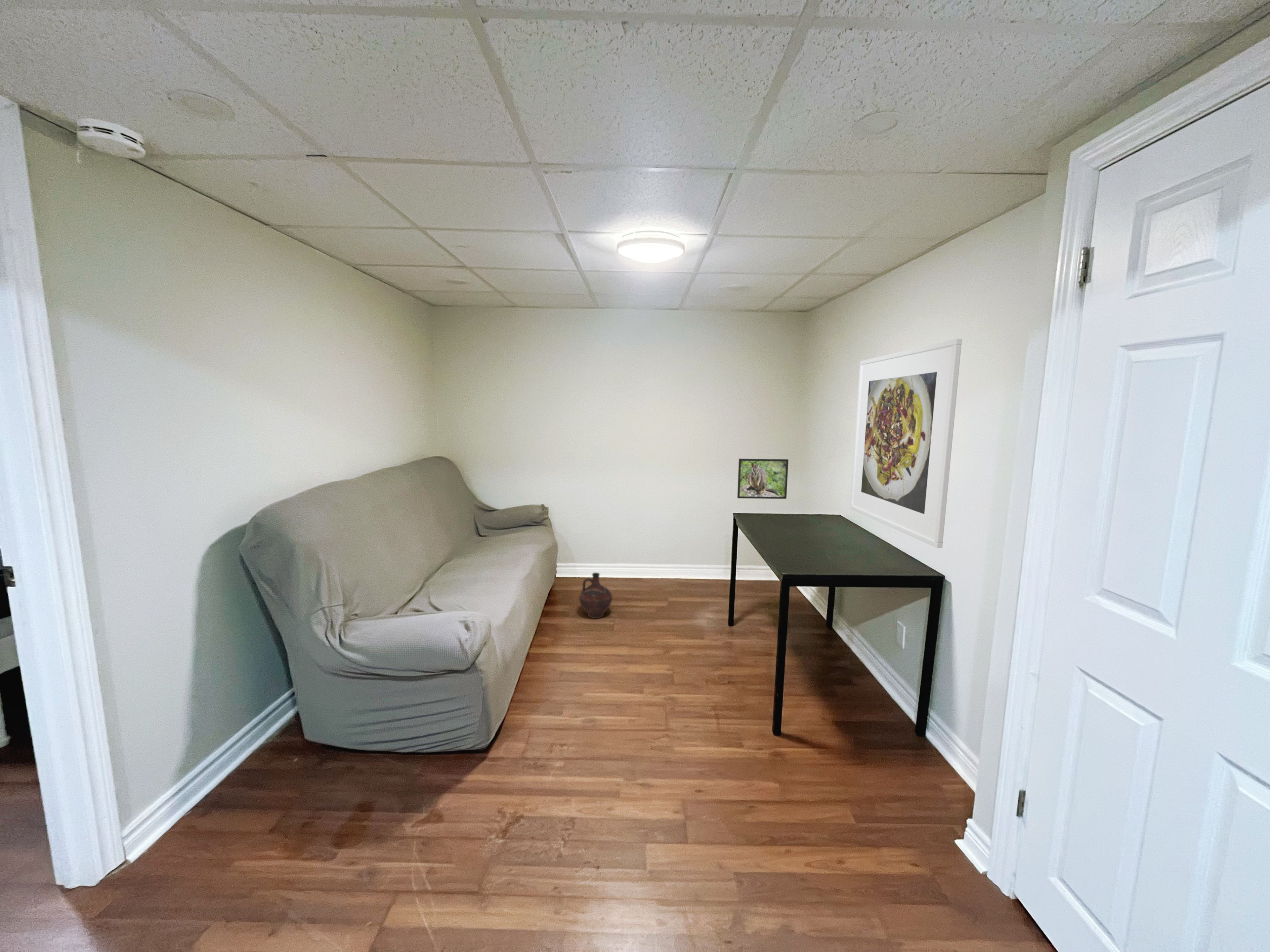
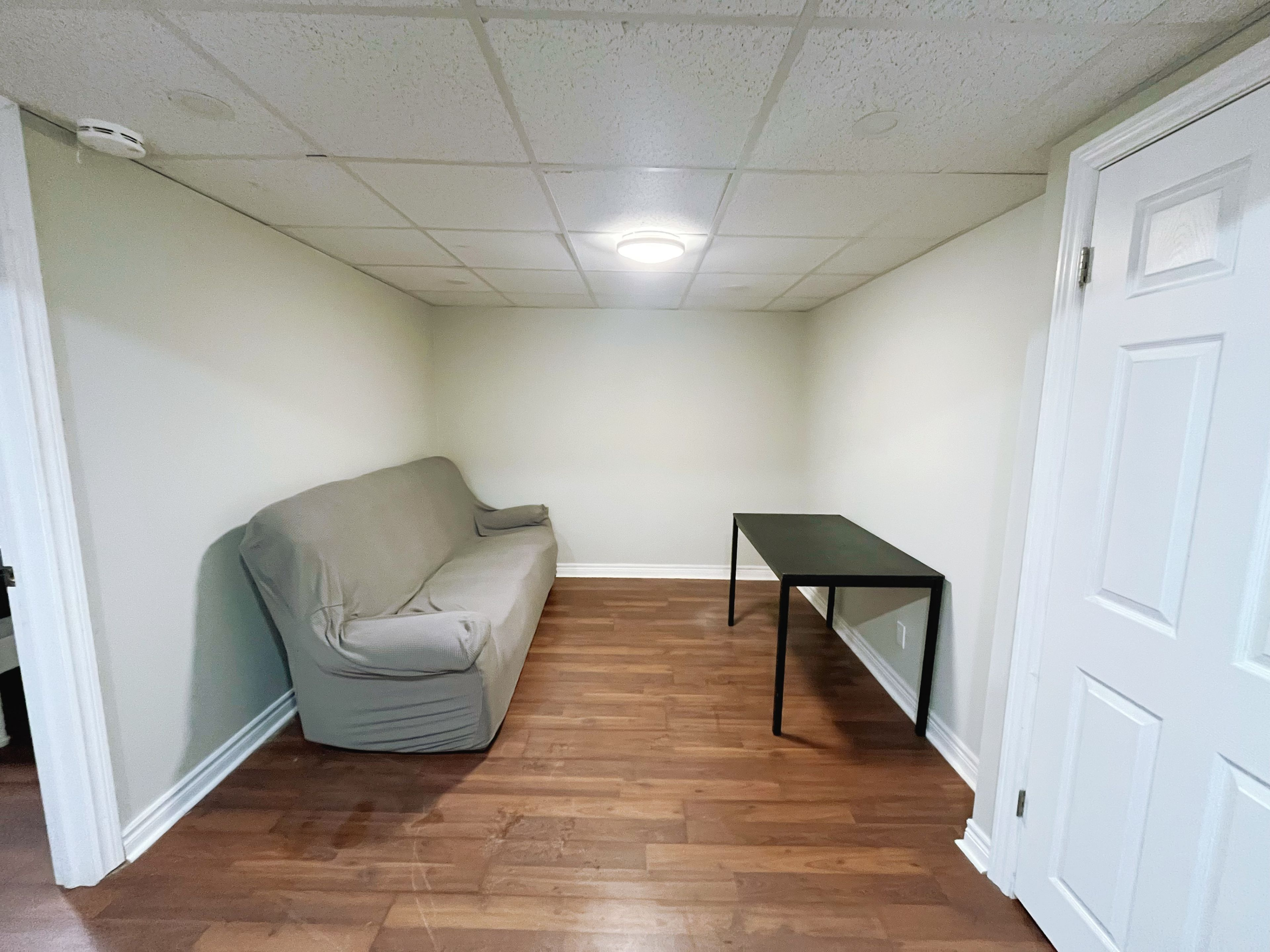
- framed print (763, 479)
- ceramic jug (596, 594)
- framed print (895, 440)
